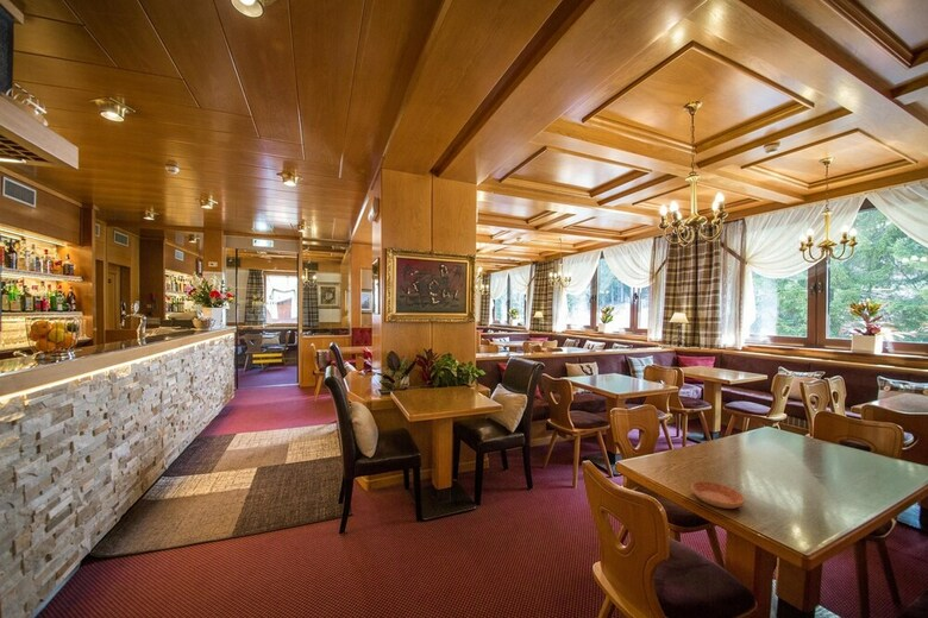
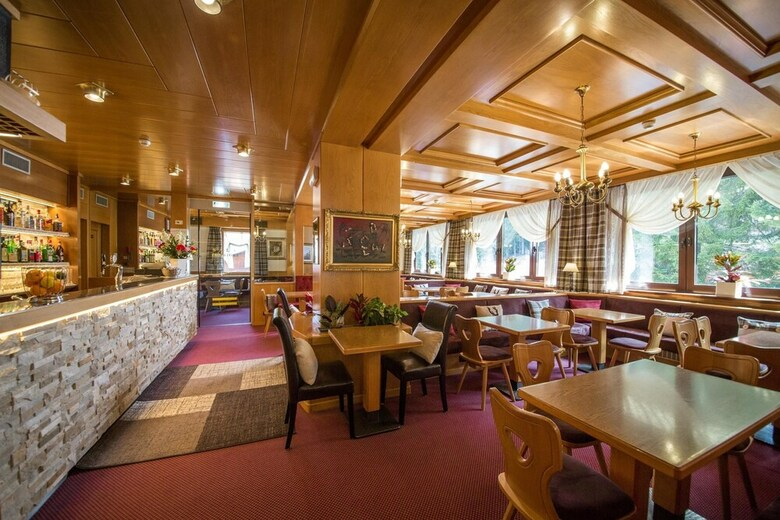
- saucer (716, 494)
